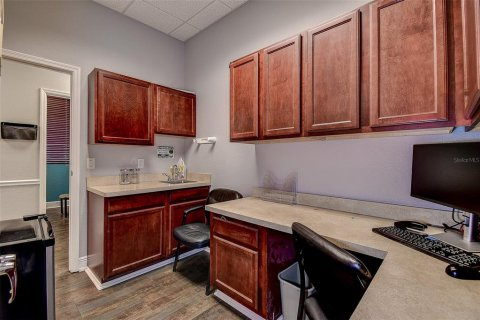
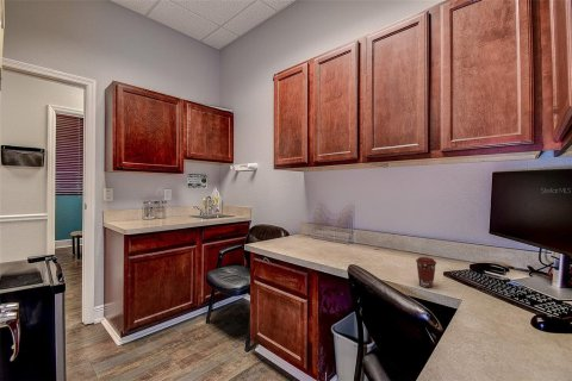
+ coffee cup (425, 271)
